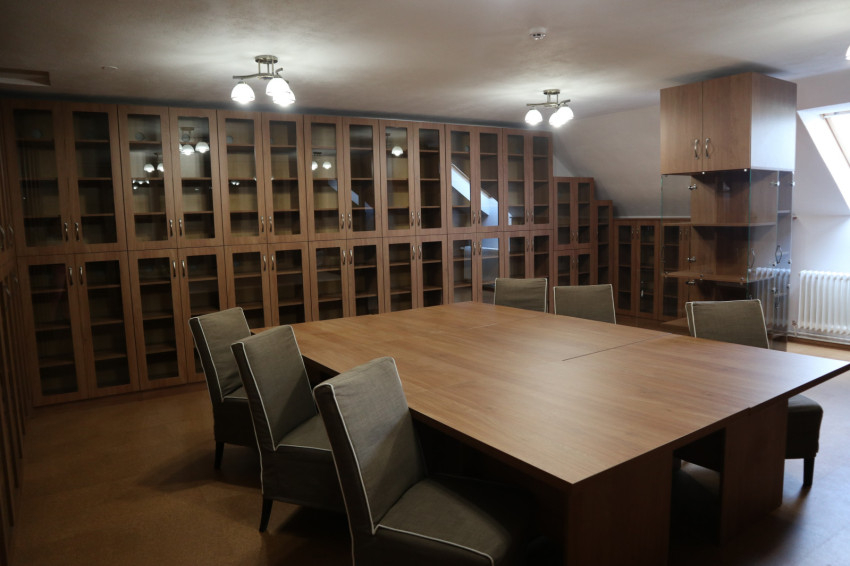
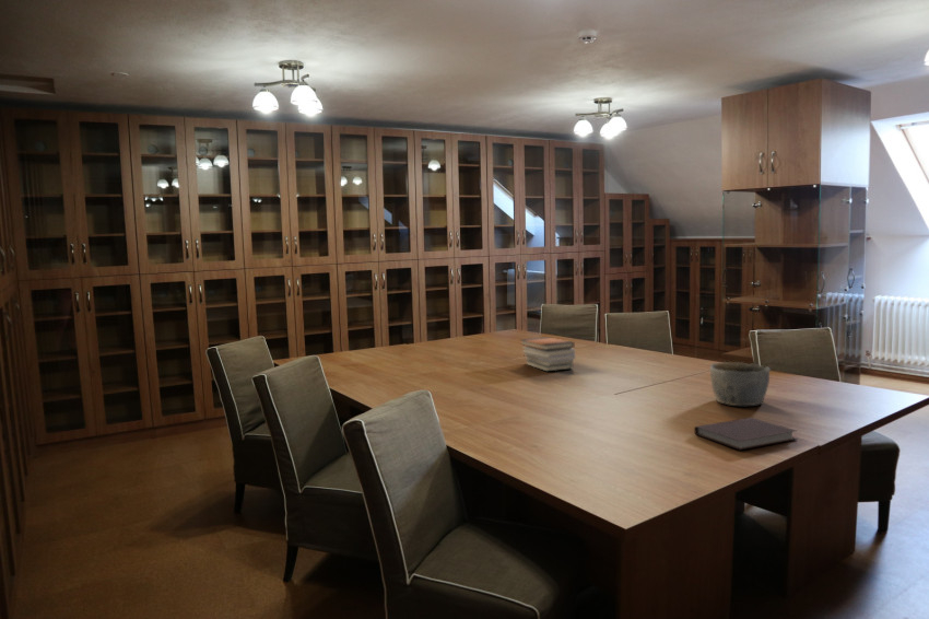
+ book stack (548, 353)
+ bowl (739, 384)
+ notebook (744, 432)
